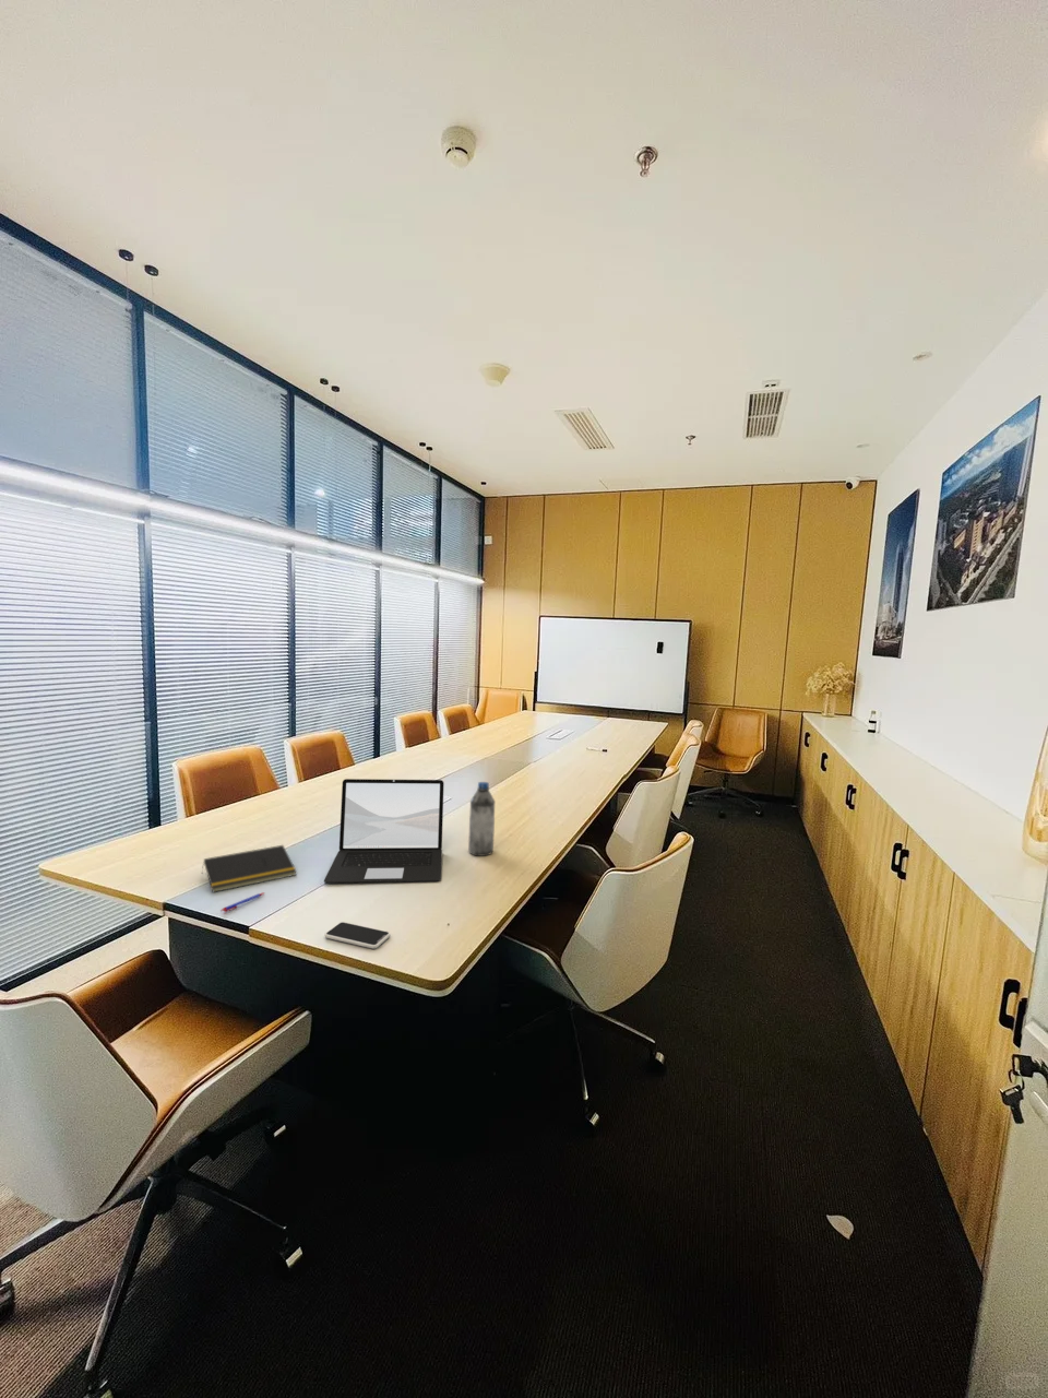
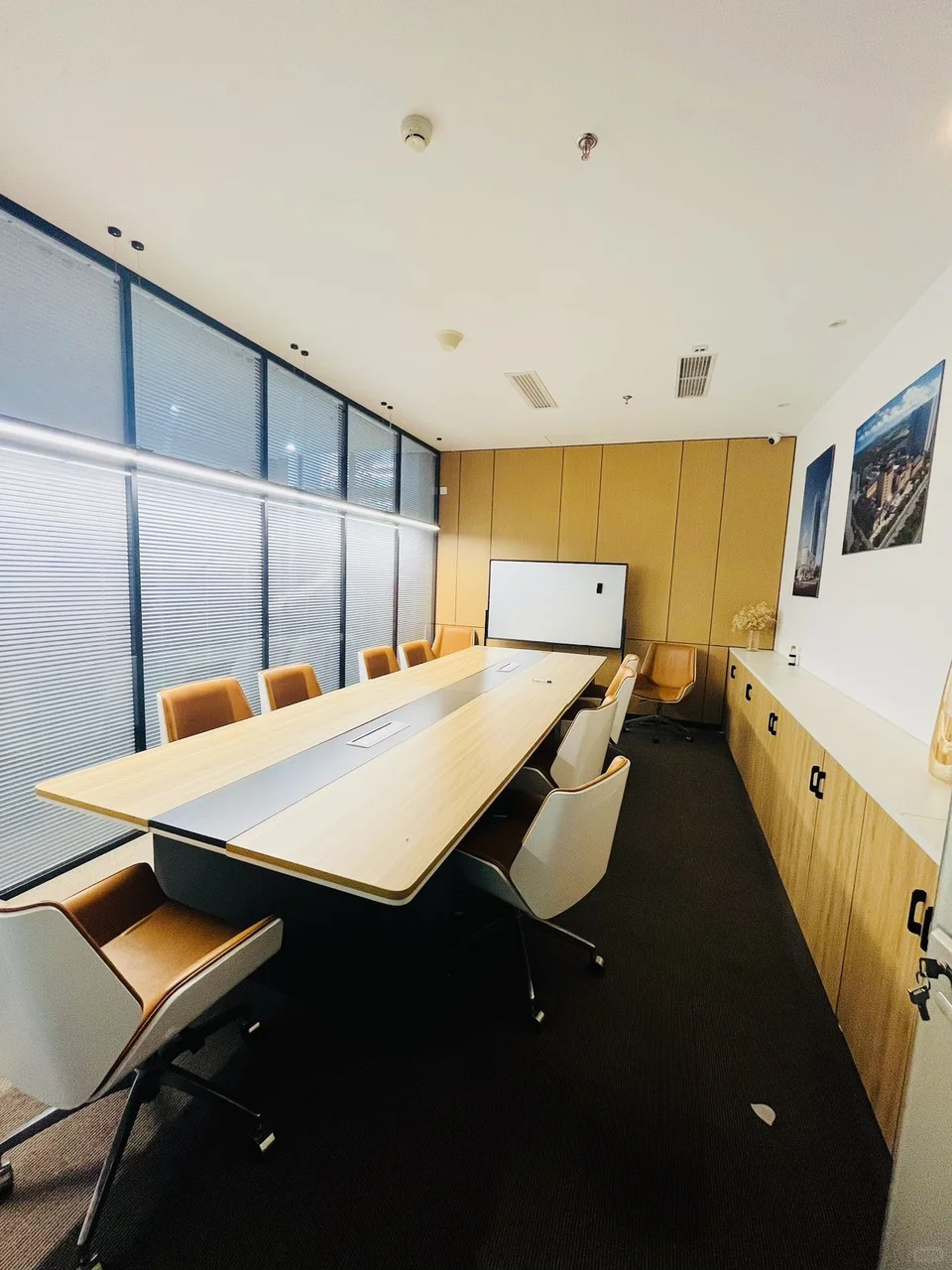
- water bottle (481, 817)
- smartphone (357, 933)
- pen (243, 902)
- notepad (250, 866)
- laptop (389, 827)
